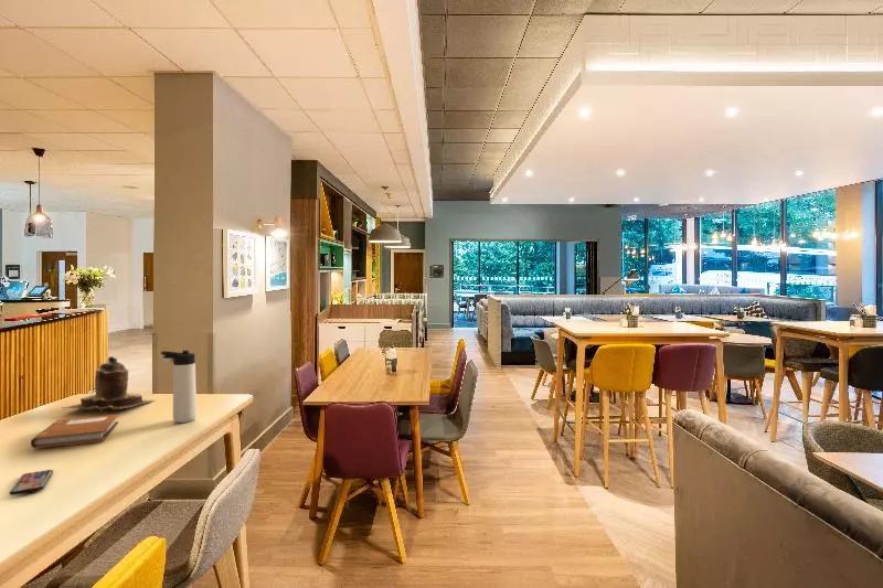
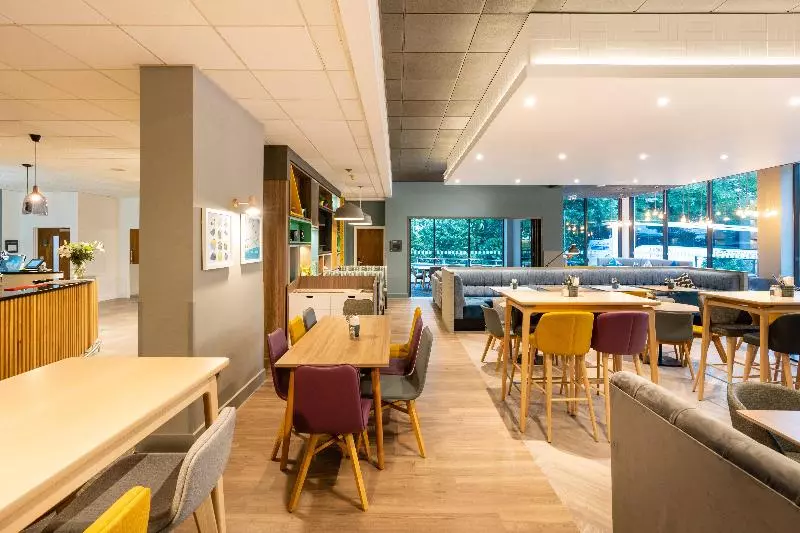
- smartphone (32, 481)
- thermos bottle (179, 385)
- notebook (78, 429)
- teapot (111, 382)
